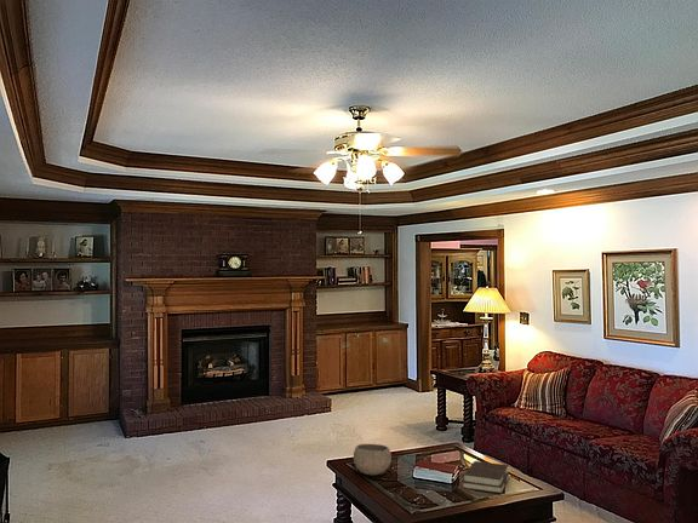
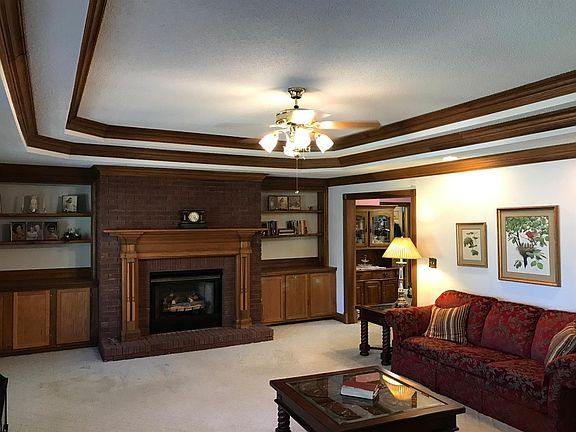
- bible (486, 476)
- bowl (372, 459)
